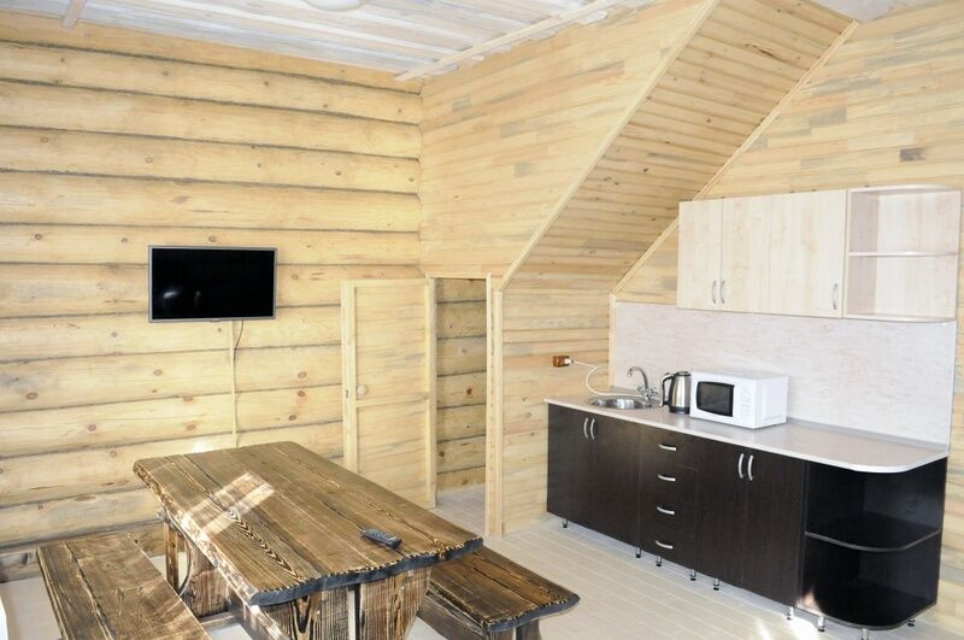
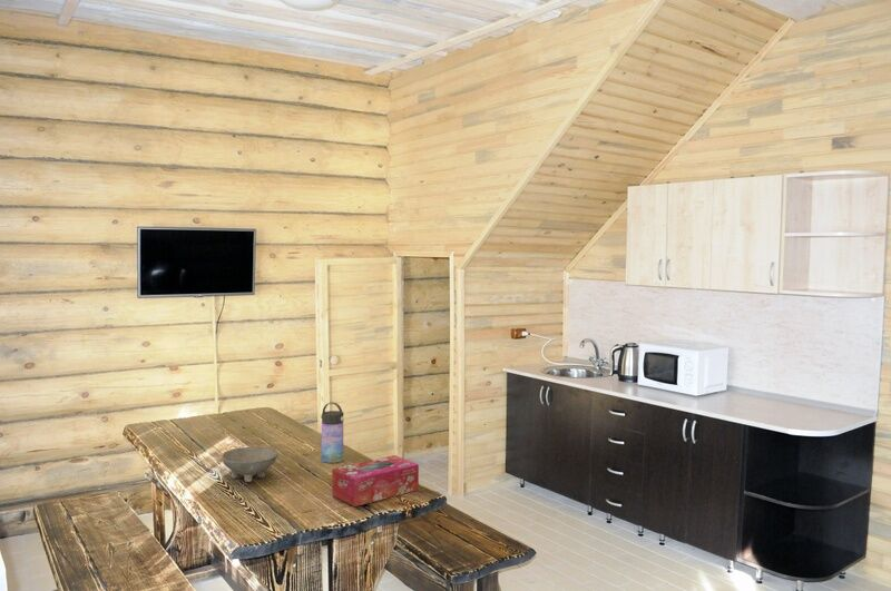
+ tissue box (375, 479)
+ water bottle (332, 431)
+ bowl (249, 465)
